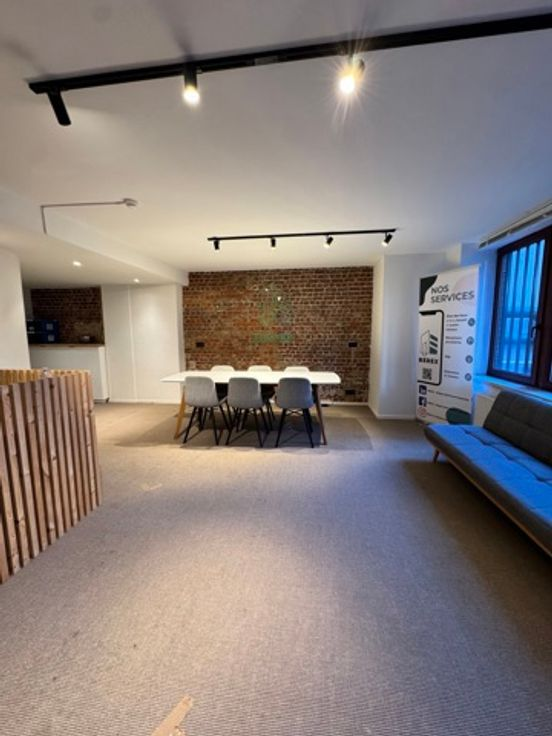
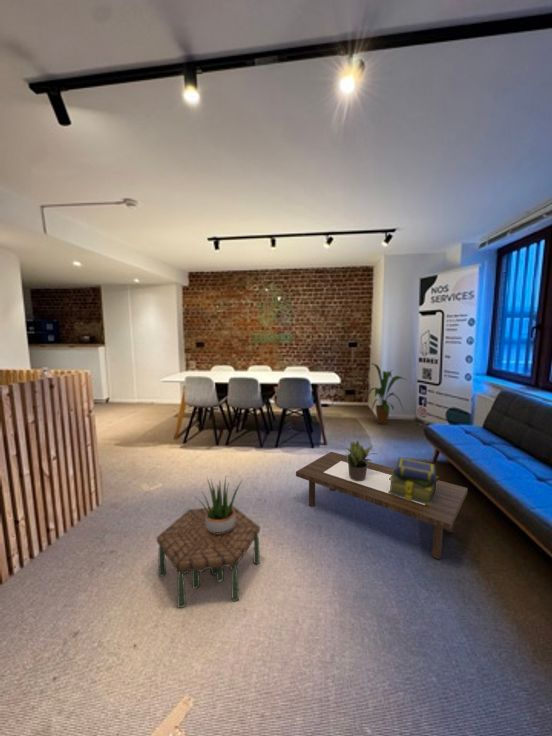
+ house plant (387, 393)
+ potted plant (361, 458)
+ coffee table (376, 498)
+ stack of books (414, 478)
+ side table (209, 549)
+ potted plant (220, 503)
